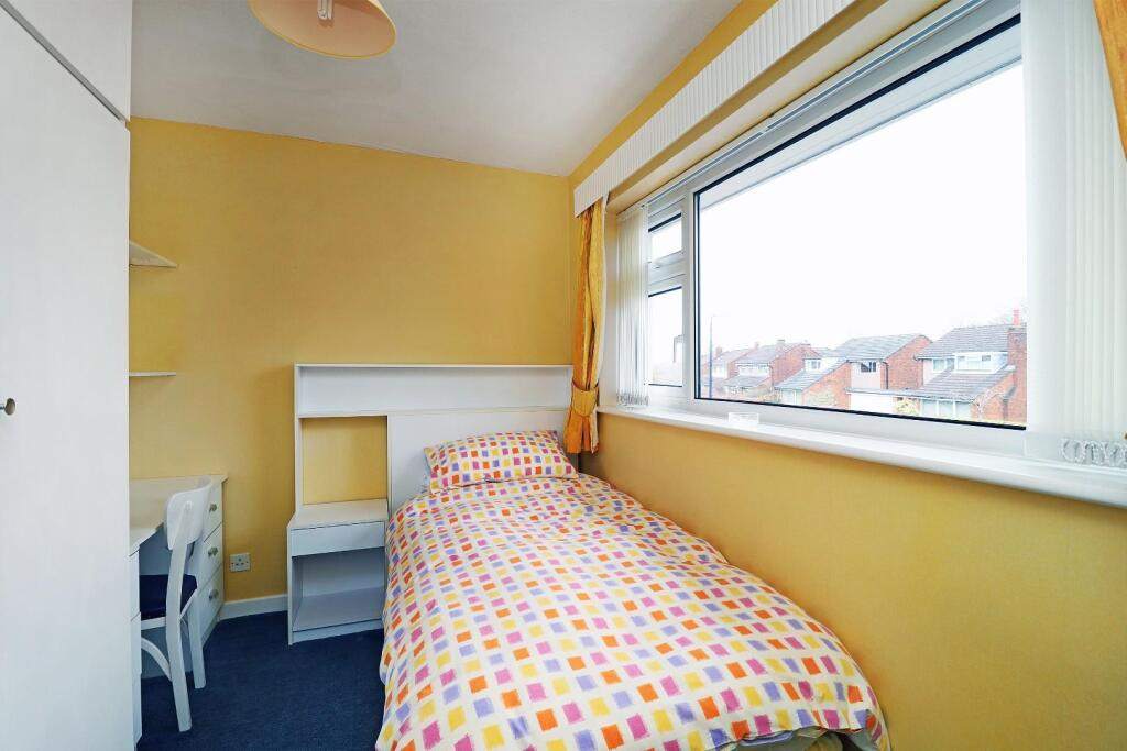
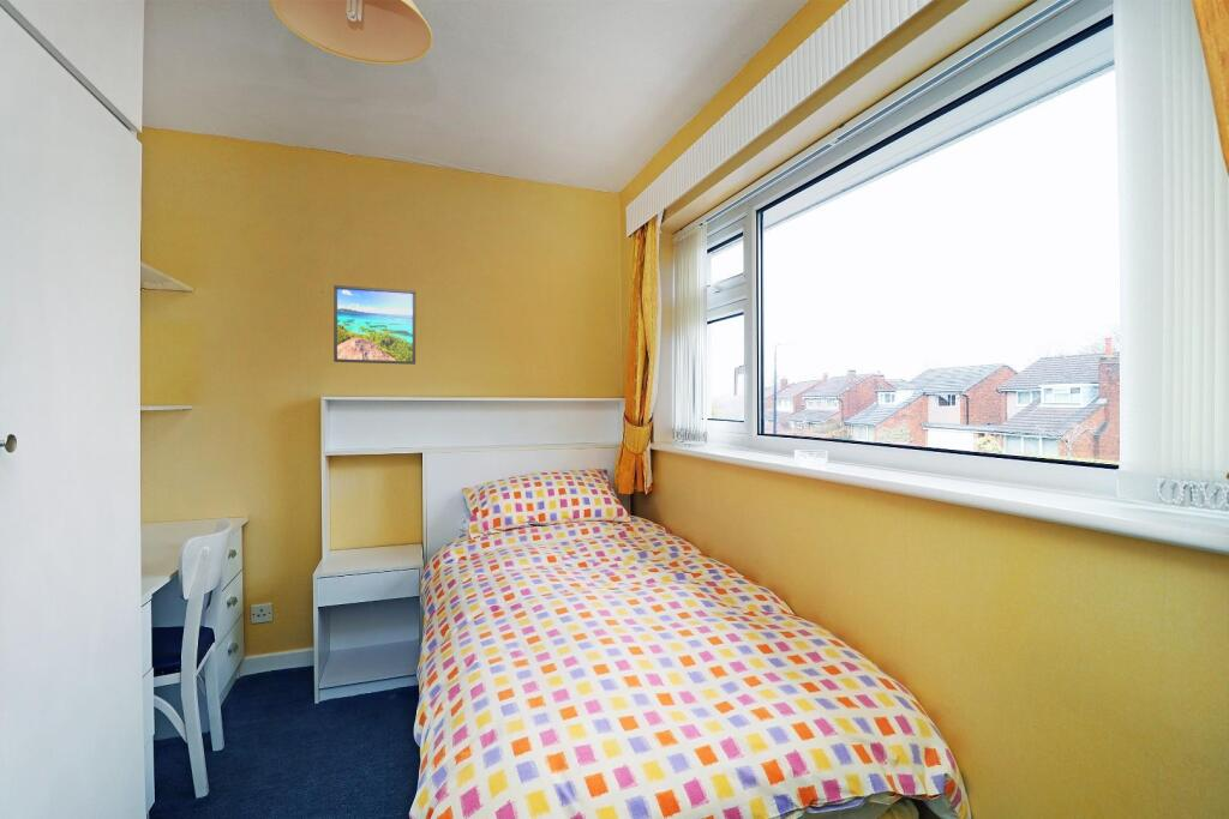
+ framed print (376, 325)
